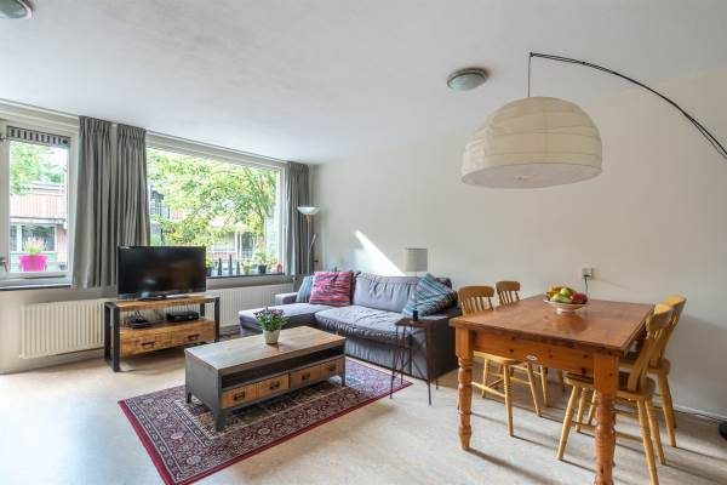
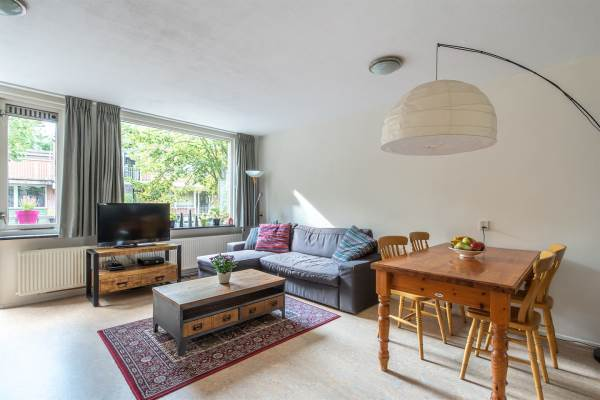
- side table (412, 355)
- table lamp (416, 285)
